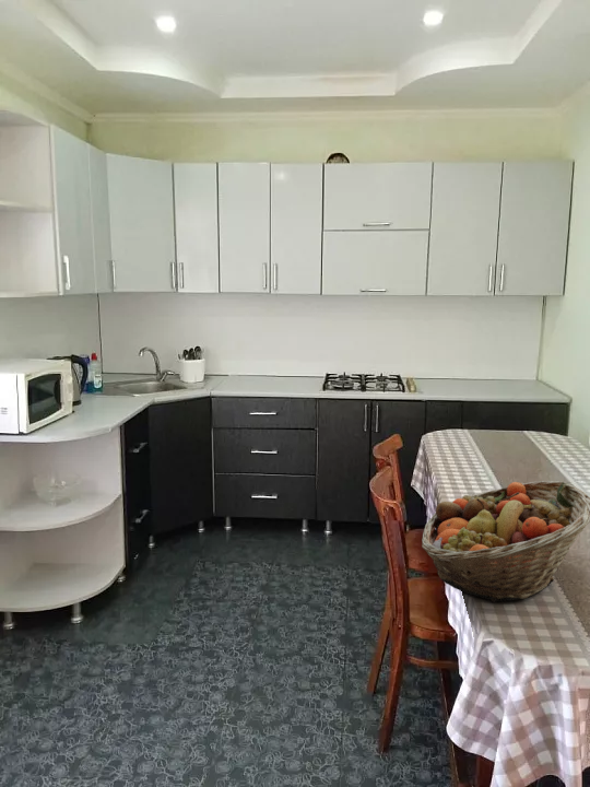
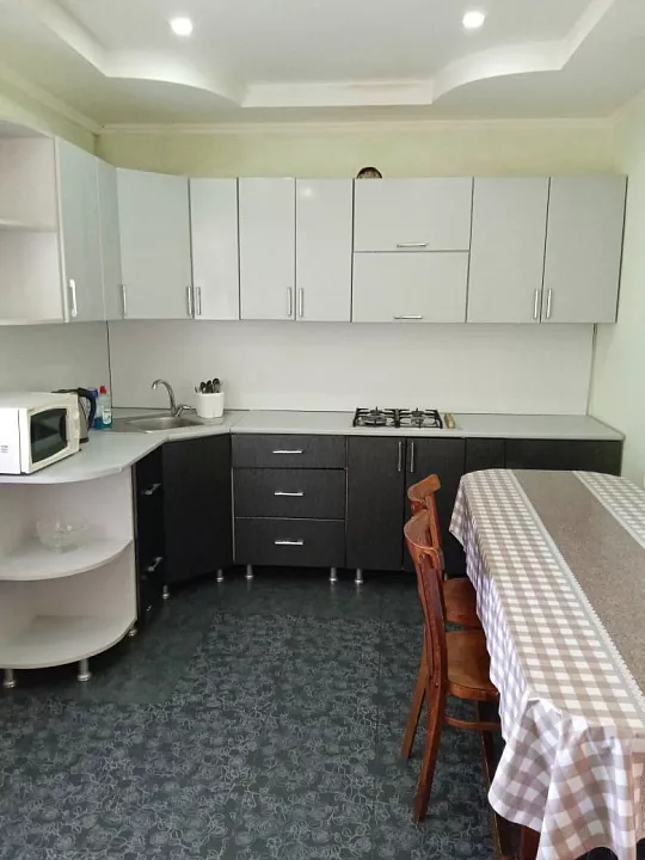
- fruit basket (504, 531)
